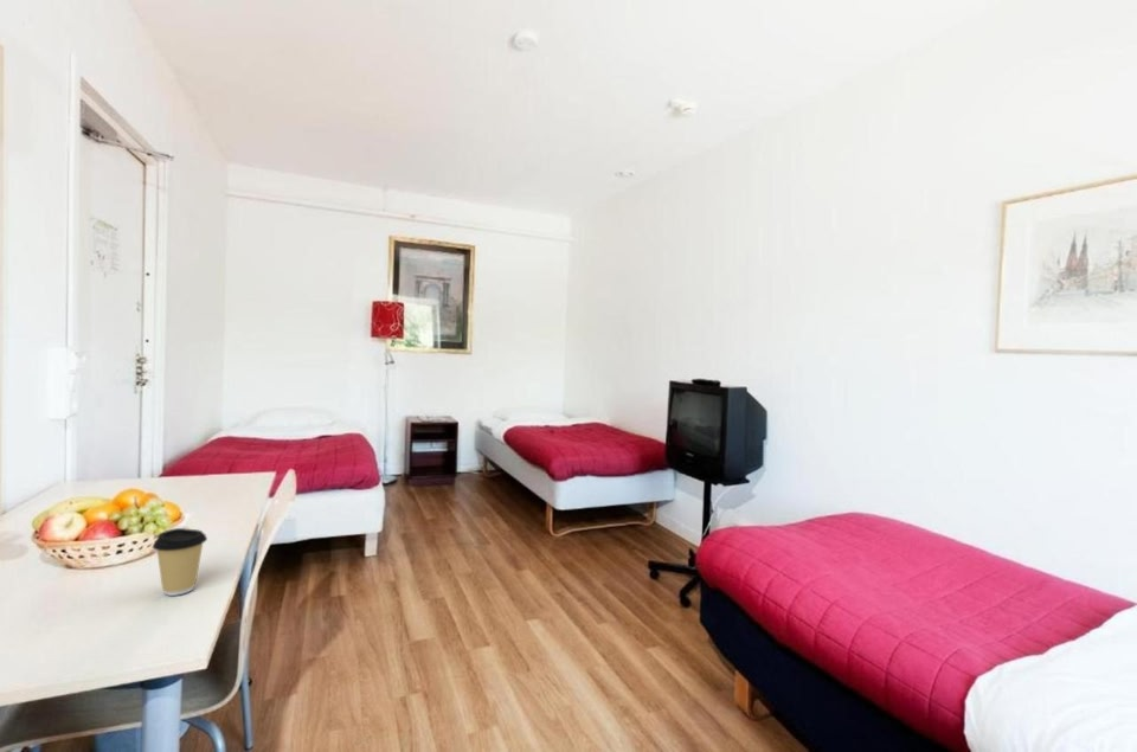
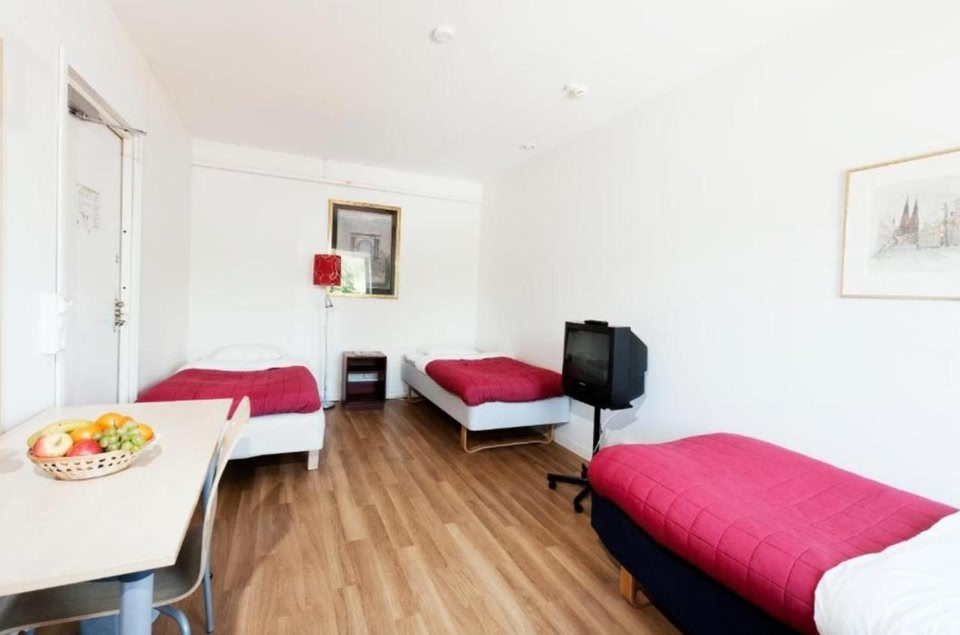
- coffee cup (180, 561)
